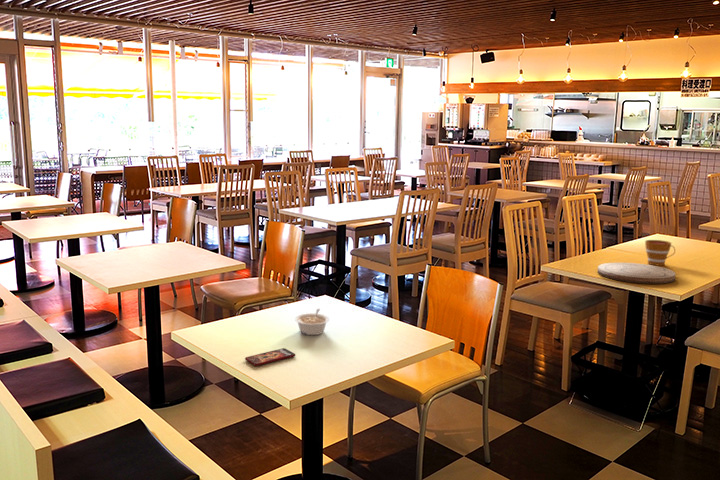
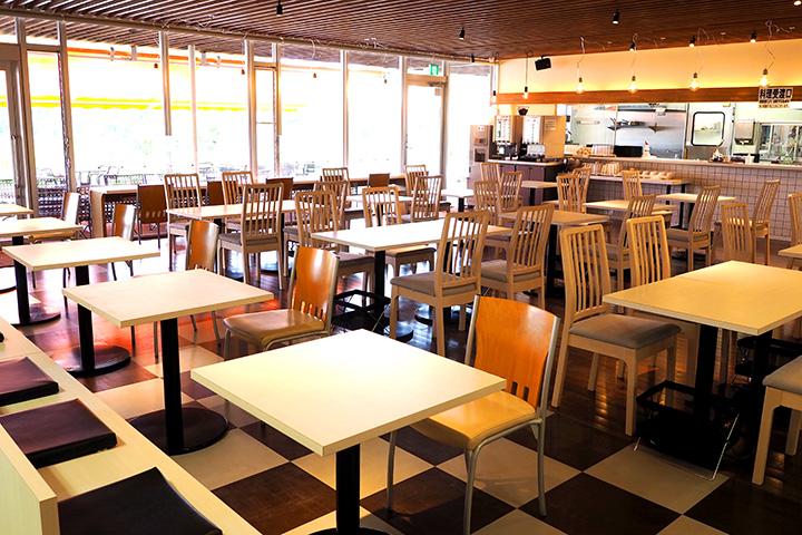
- legume (311, 323)
- cutting board (635, 272)
- smartphone (270, 356)
- cup (659, 253)
